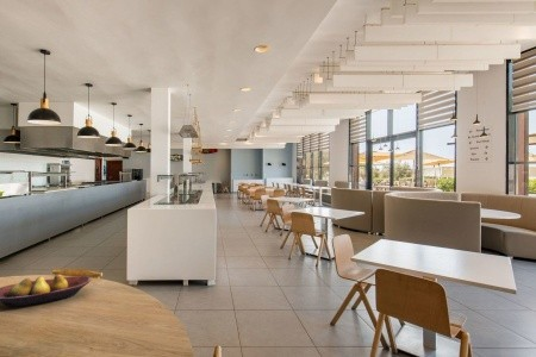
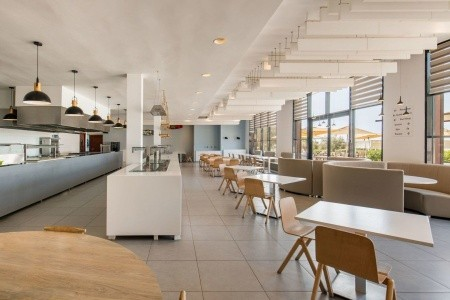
- fruit bowl (43, 287)
